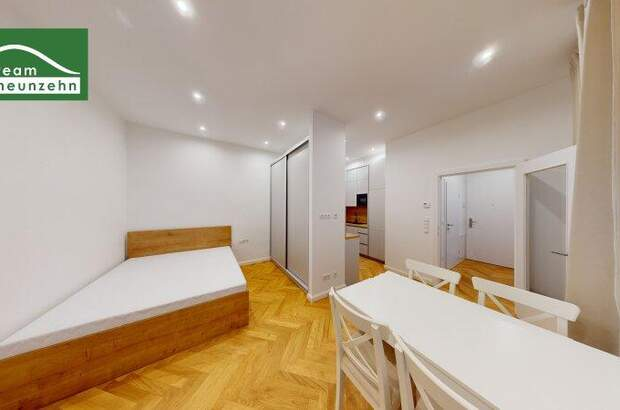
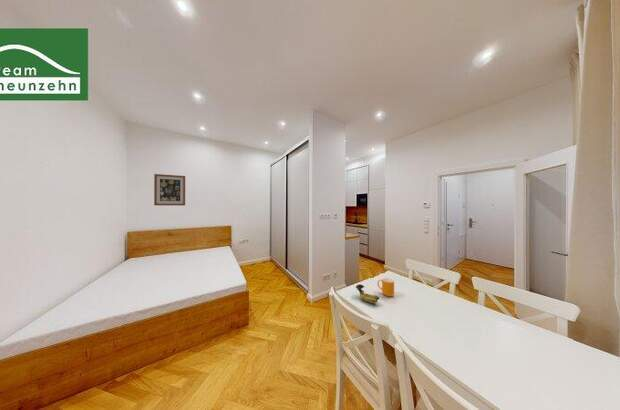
+ mug (385, 286)
+ wall art (170, 190)
+ banana (365, 293)
